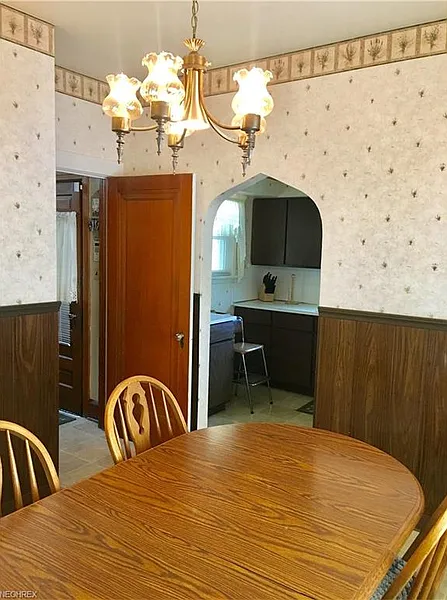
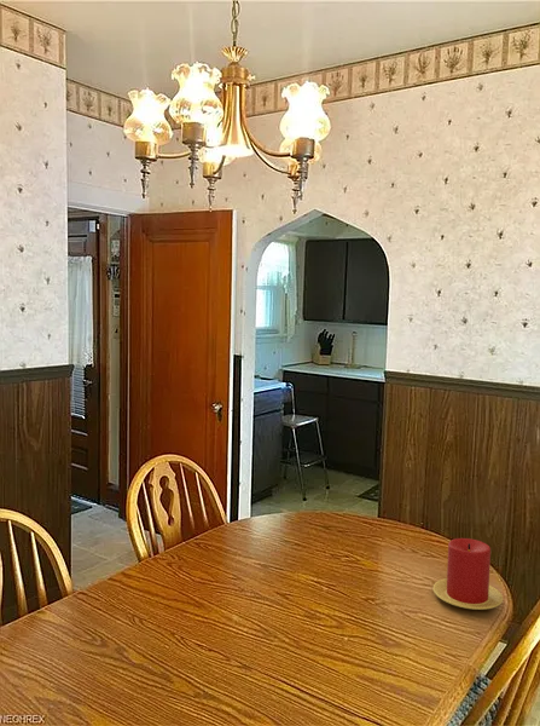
+ candle (468, 571)
